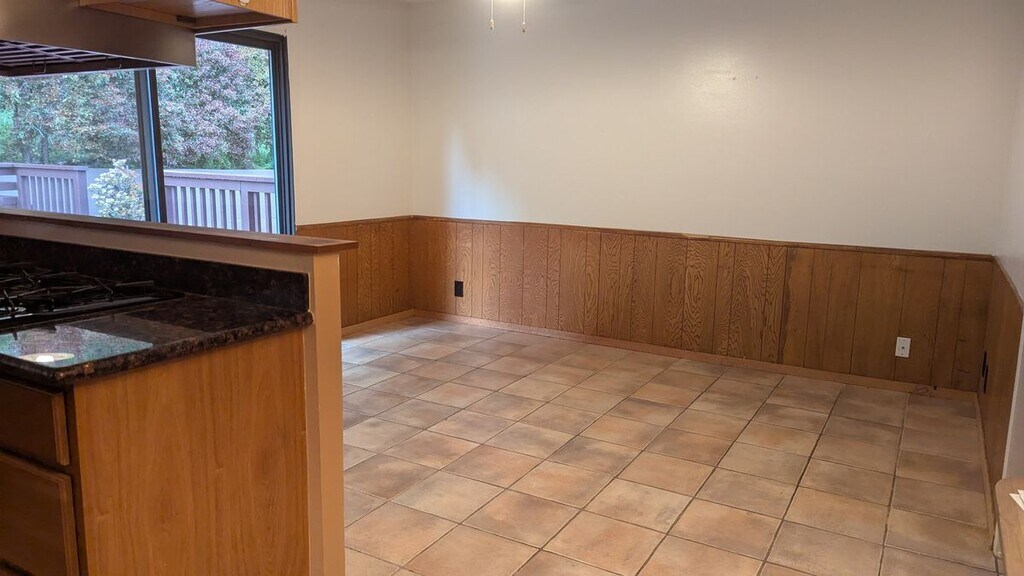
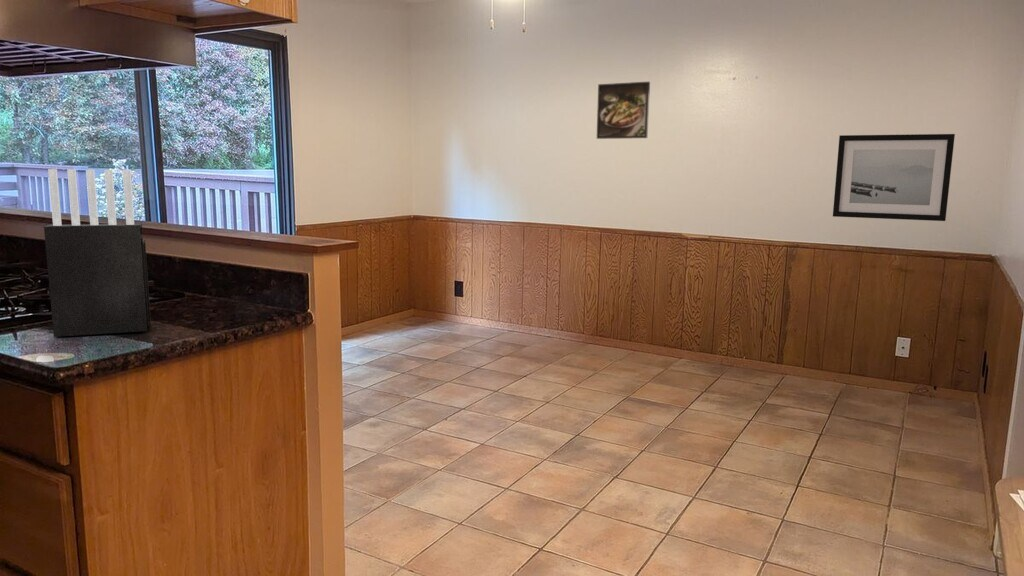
+ knife block (99, 250)
+ wall art (891, 177)
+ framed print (622, 110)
